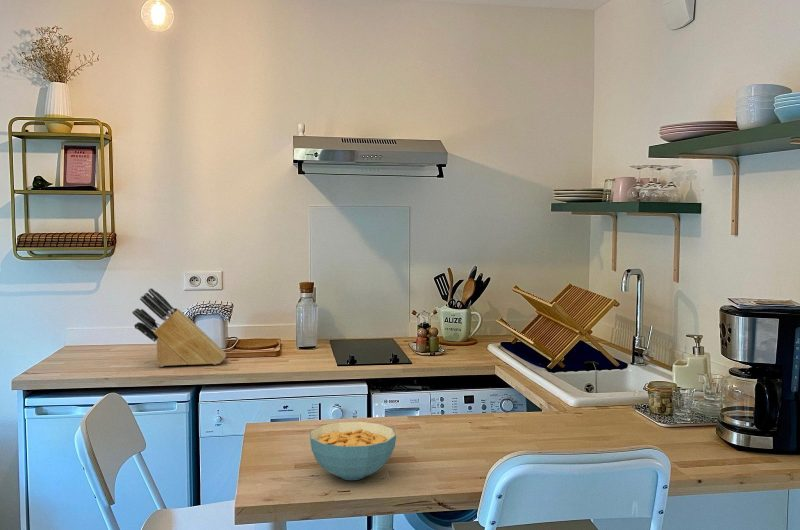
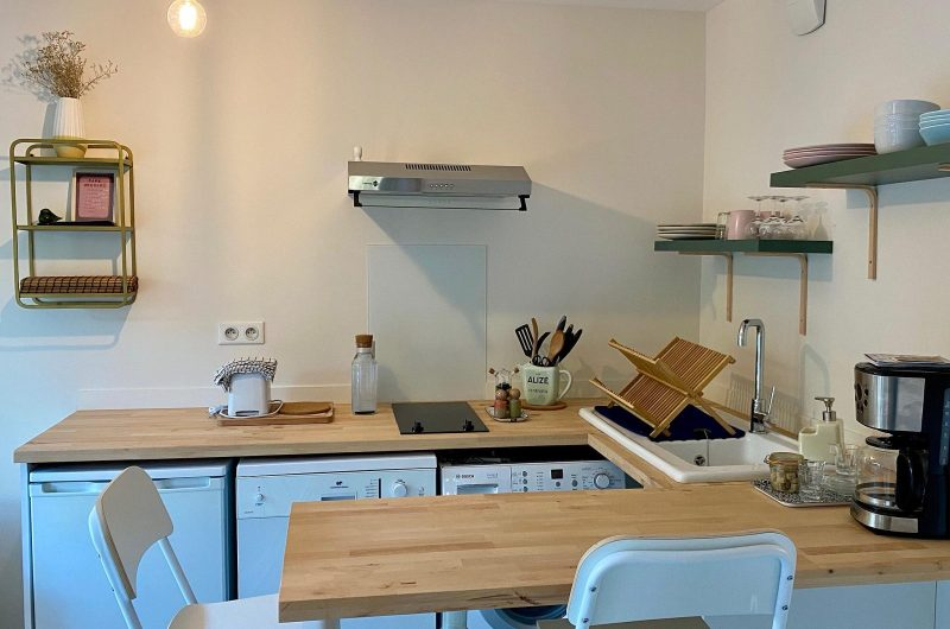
- cereal bowl (352, 454)
- knife block (180, 325)
